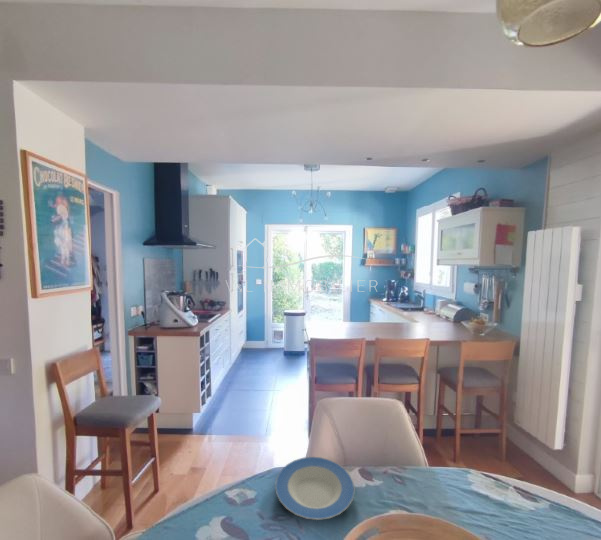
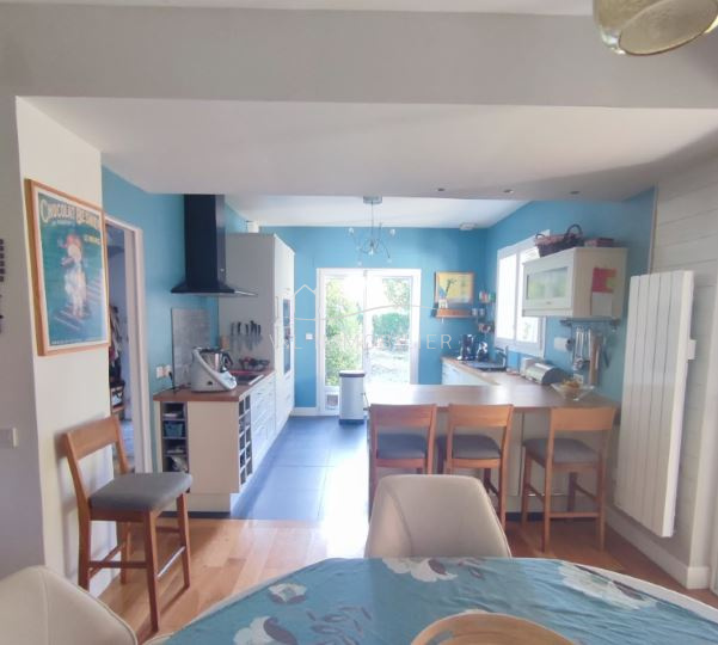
- plate (314, 488)
